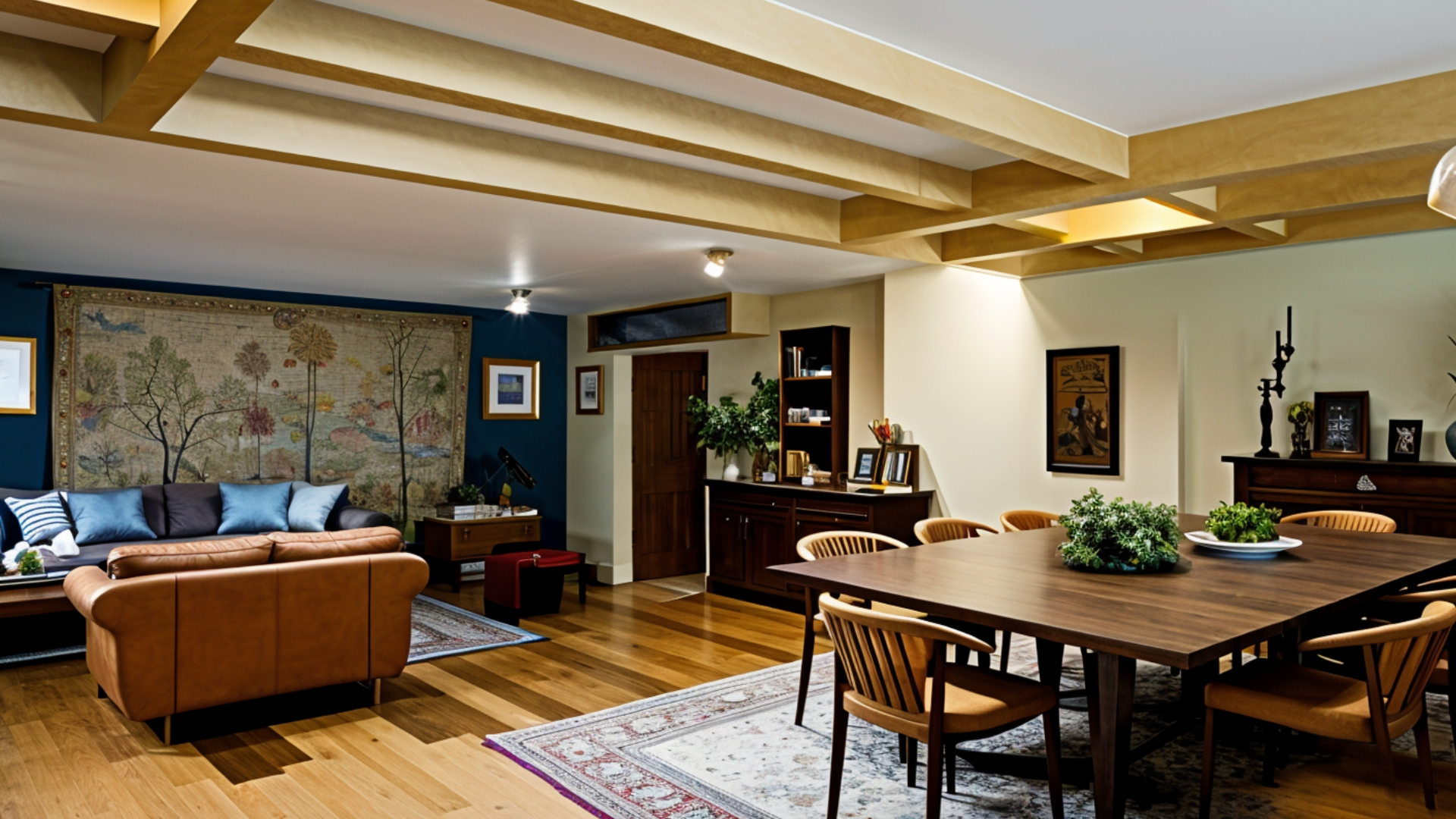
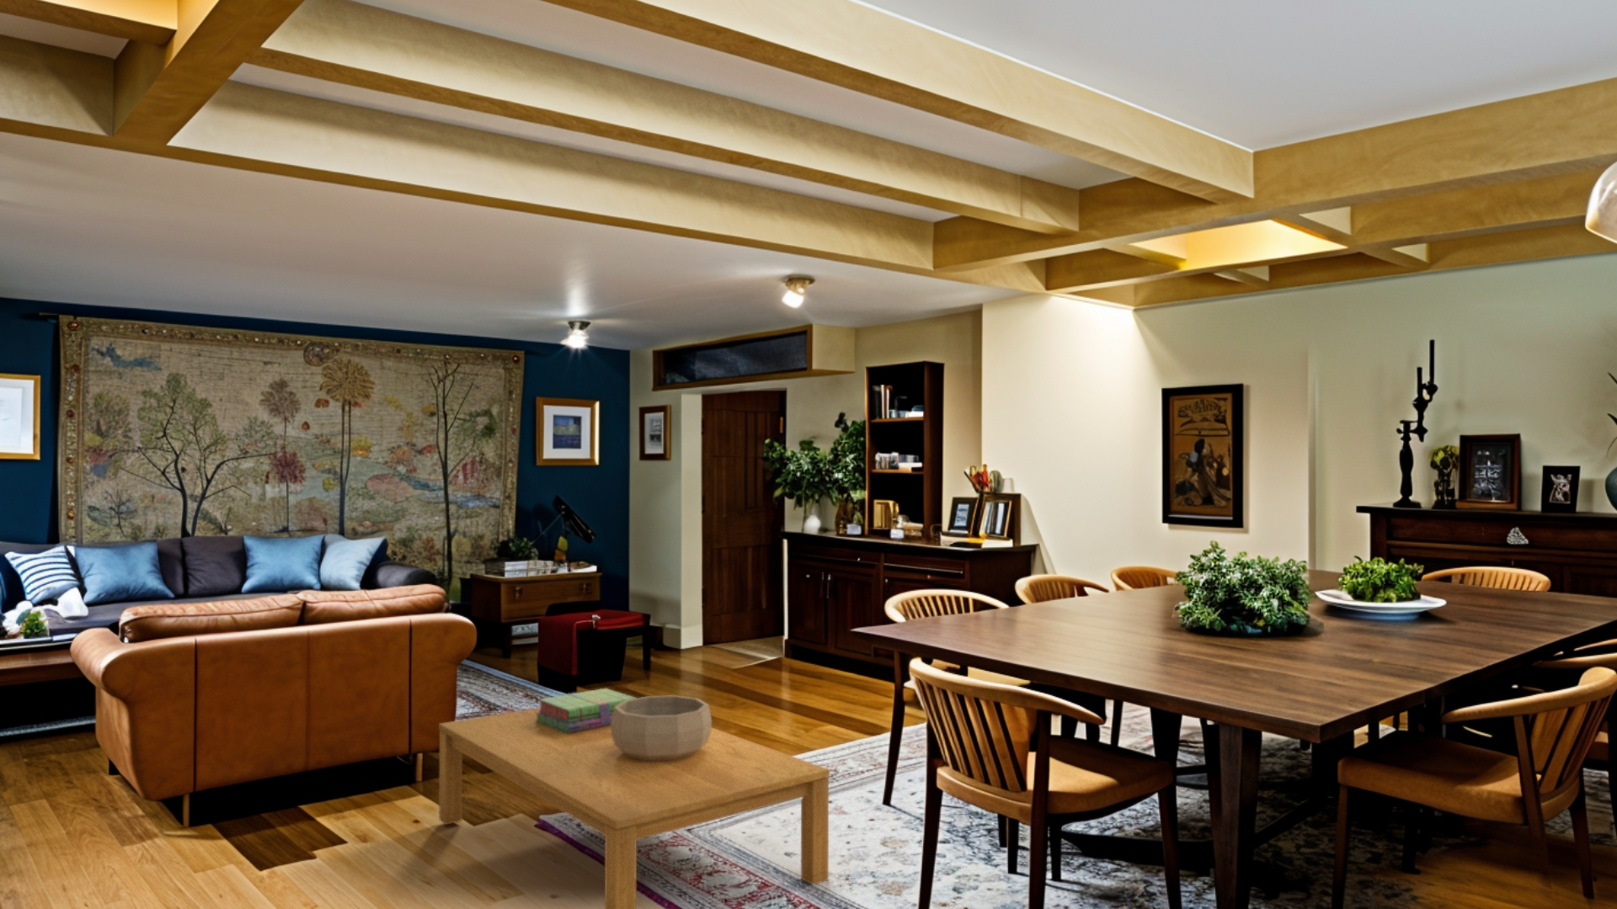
+ coffee table (619, 796)
+ decorative bowl (661, 728)
+ stack of books (587, 709)
